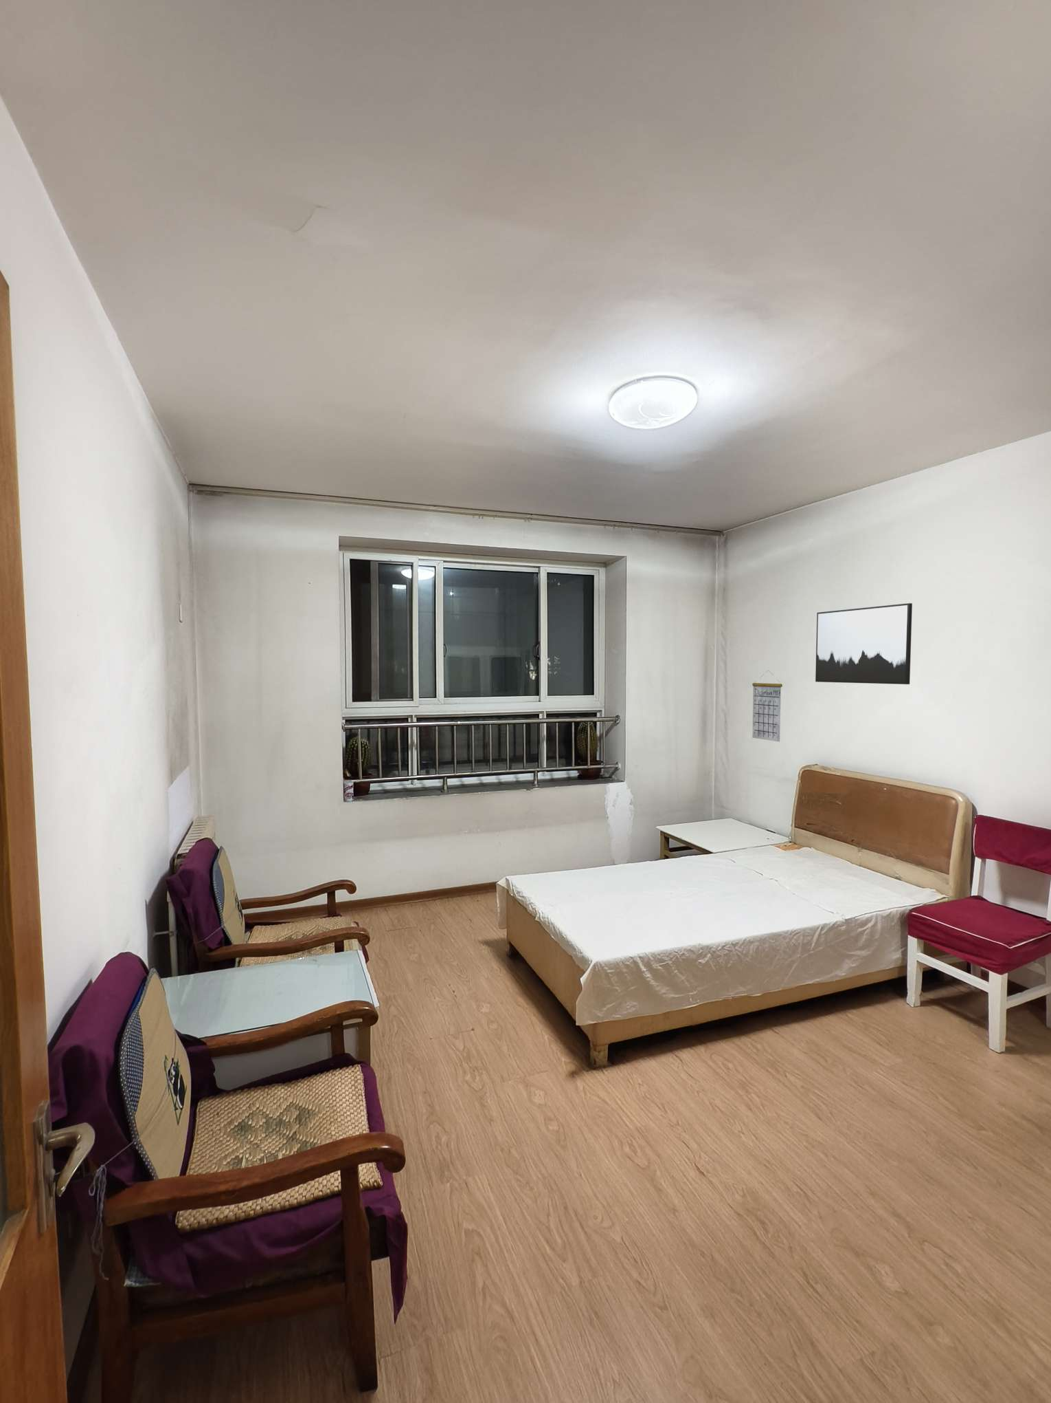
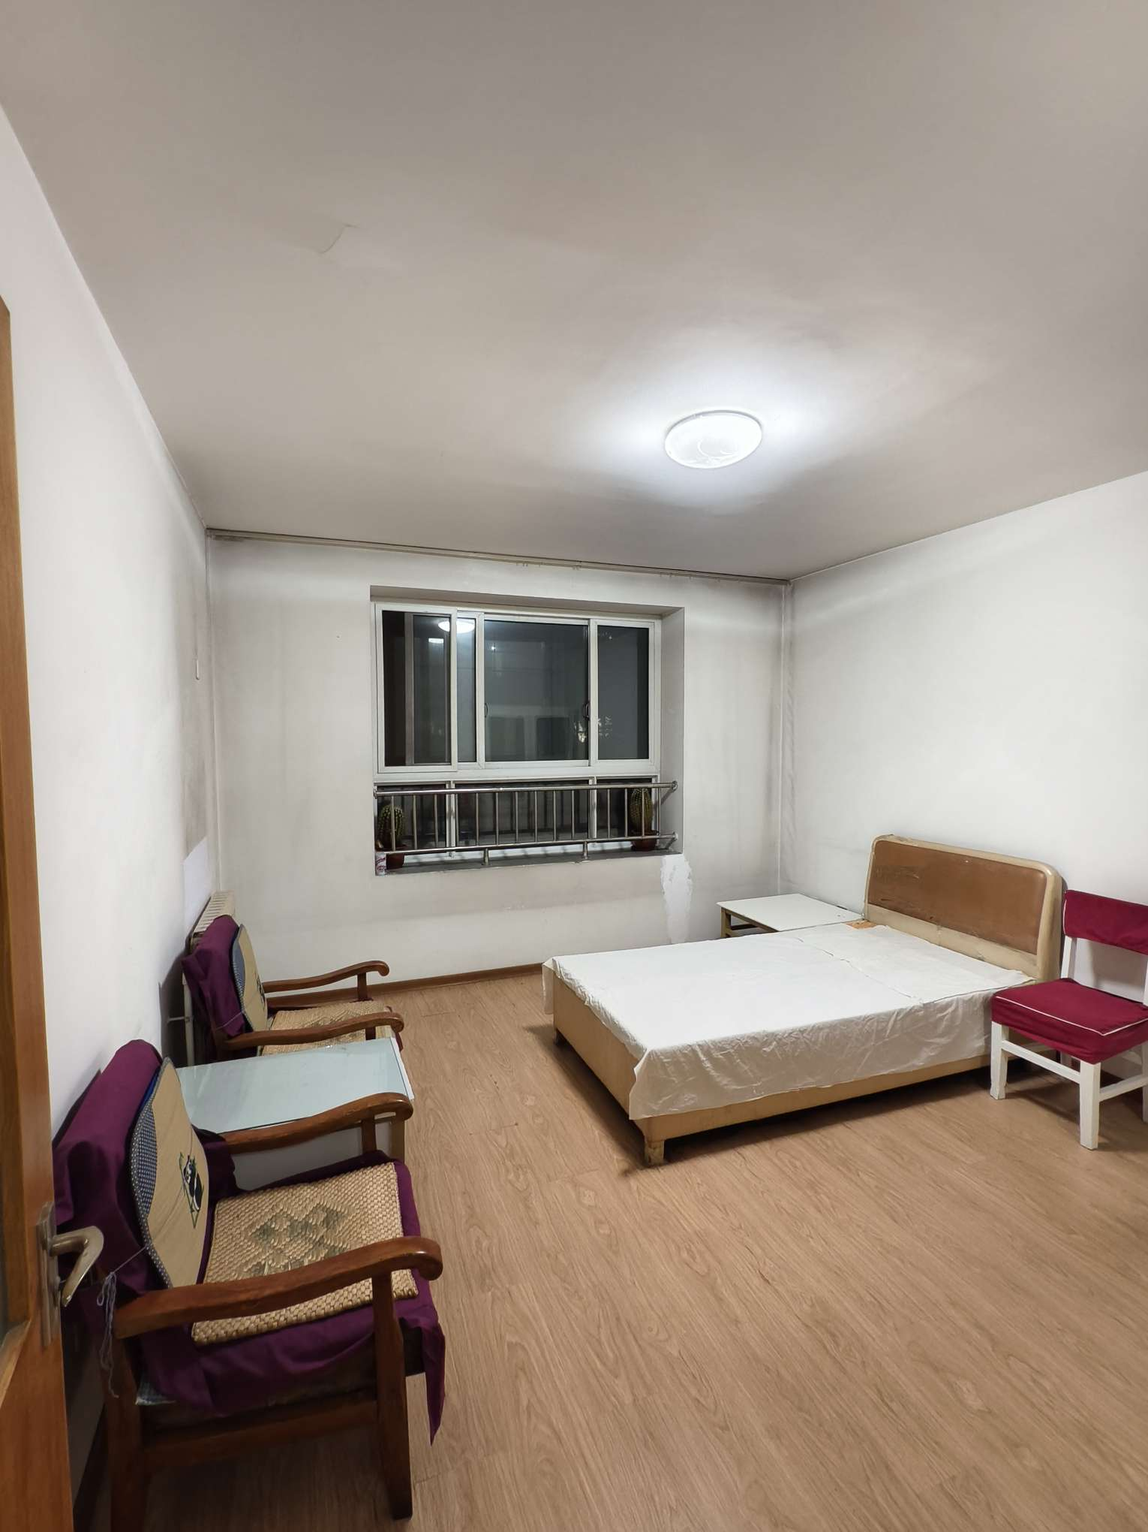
- wall art (859, 645)
- calendar (766, 705)
